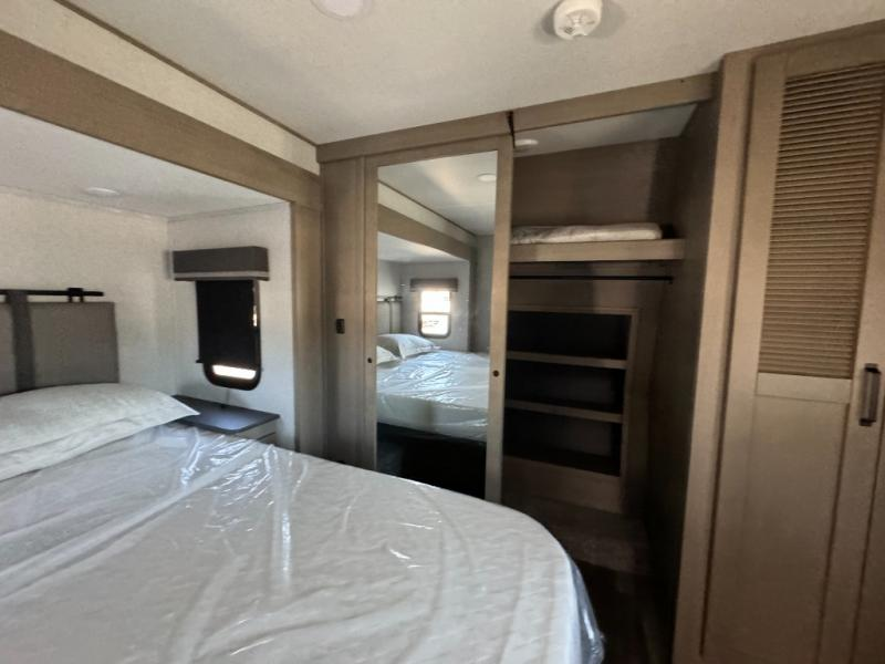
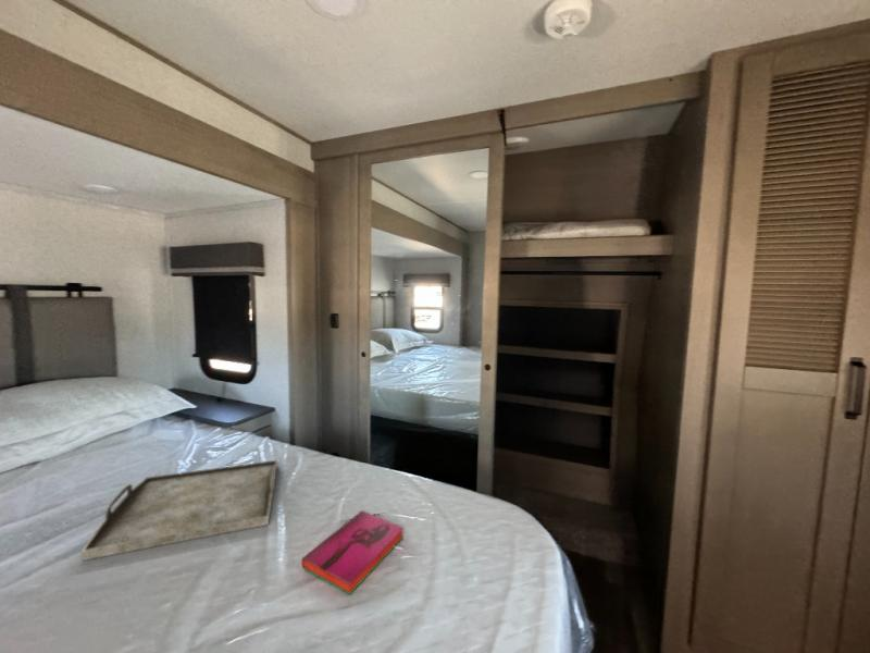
+ serving tray (201, 492)
+ hardback book (356, 546)
